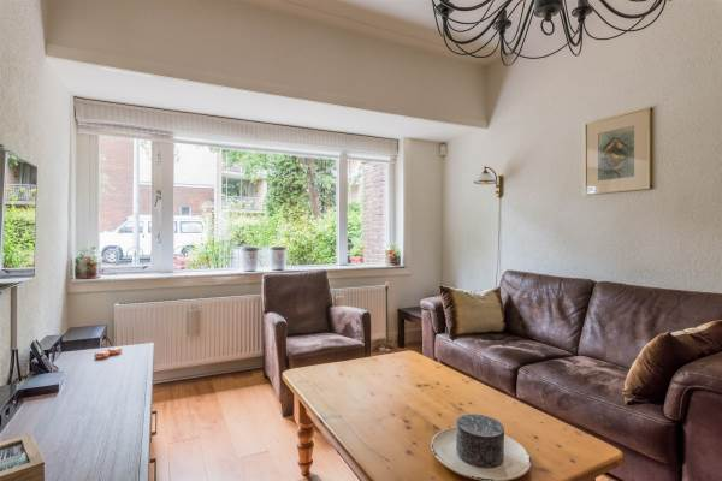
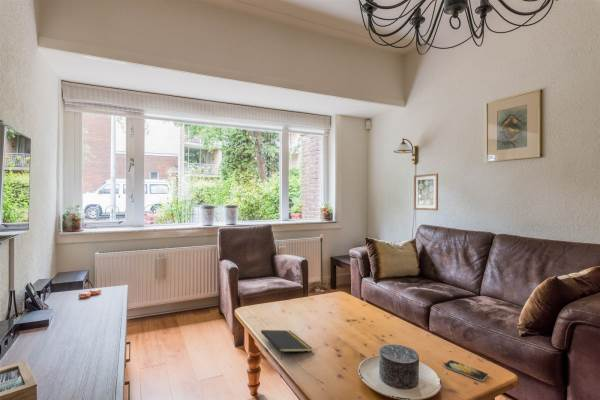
+ smartphone (465, 370)
+ notepad (285, 340)
+ wall art (425, 192)
